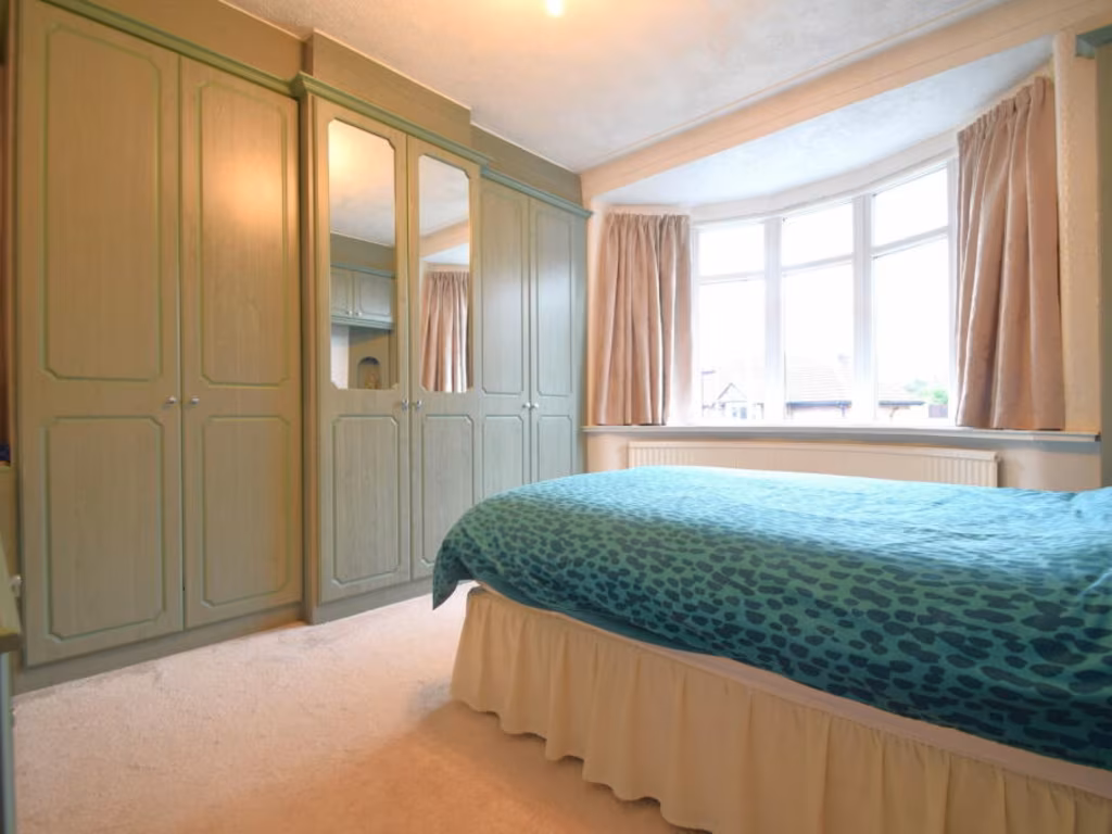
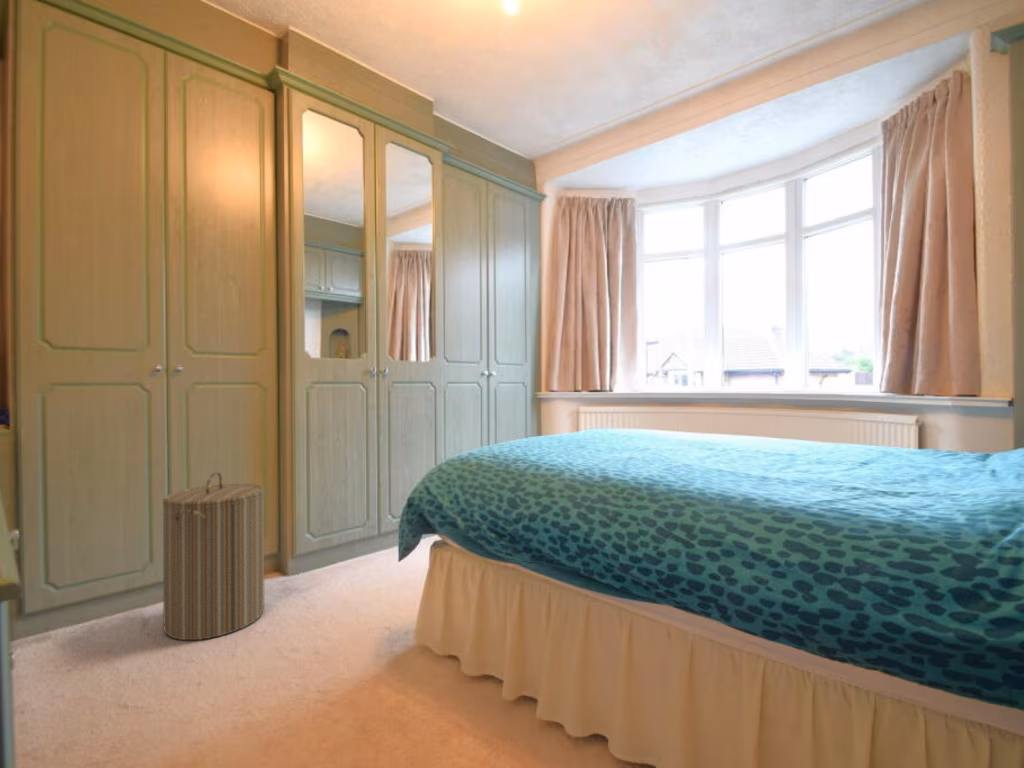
+ laundry hamper (216, 545)
